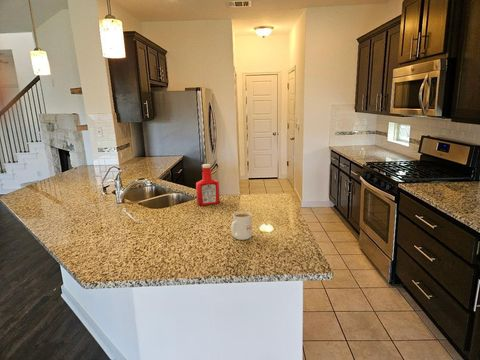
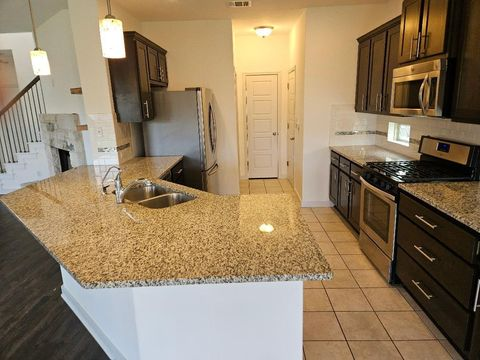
- mug (240, 226)
- soap bottle (207, 184)
